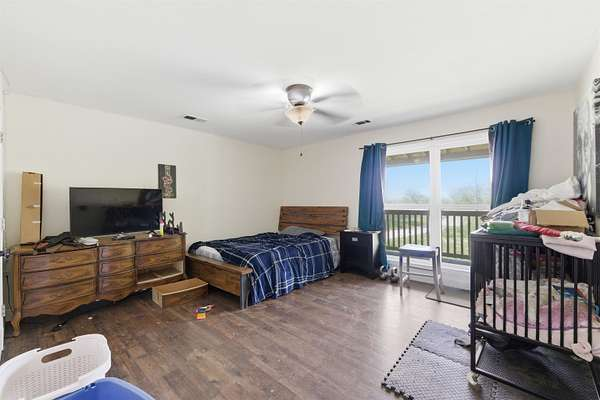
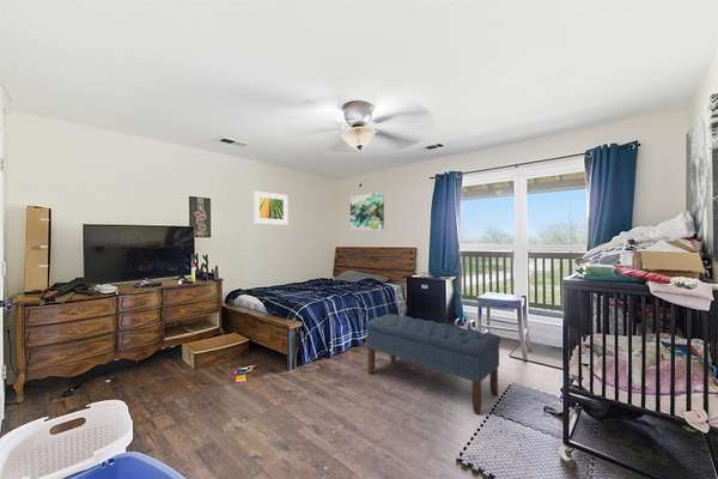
+ bench (427, 353)
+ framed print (270, 208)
+ wall art (366, 212)
